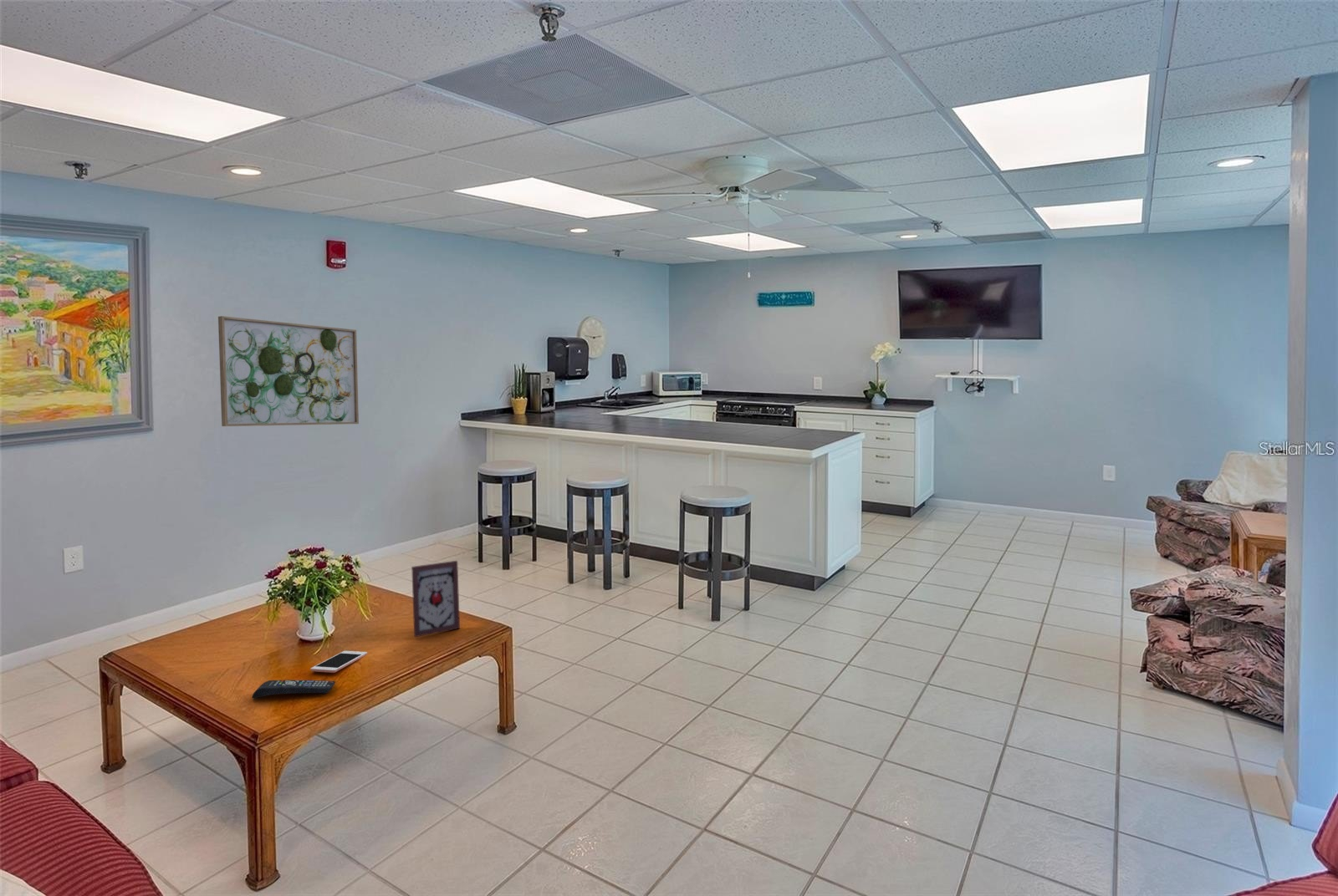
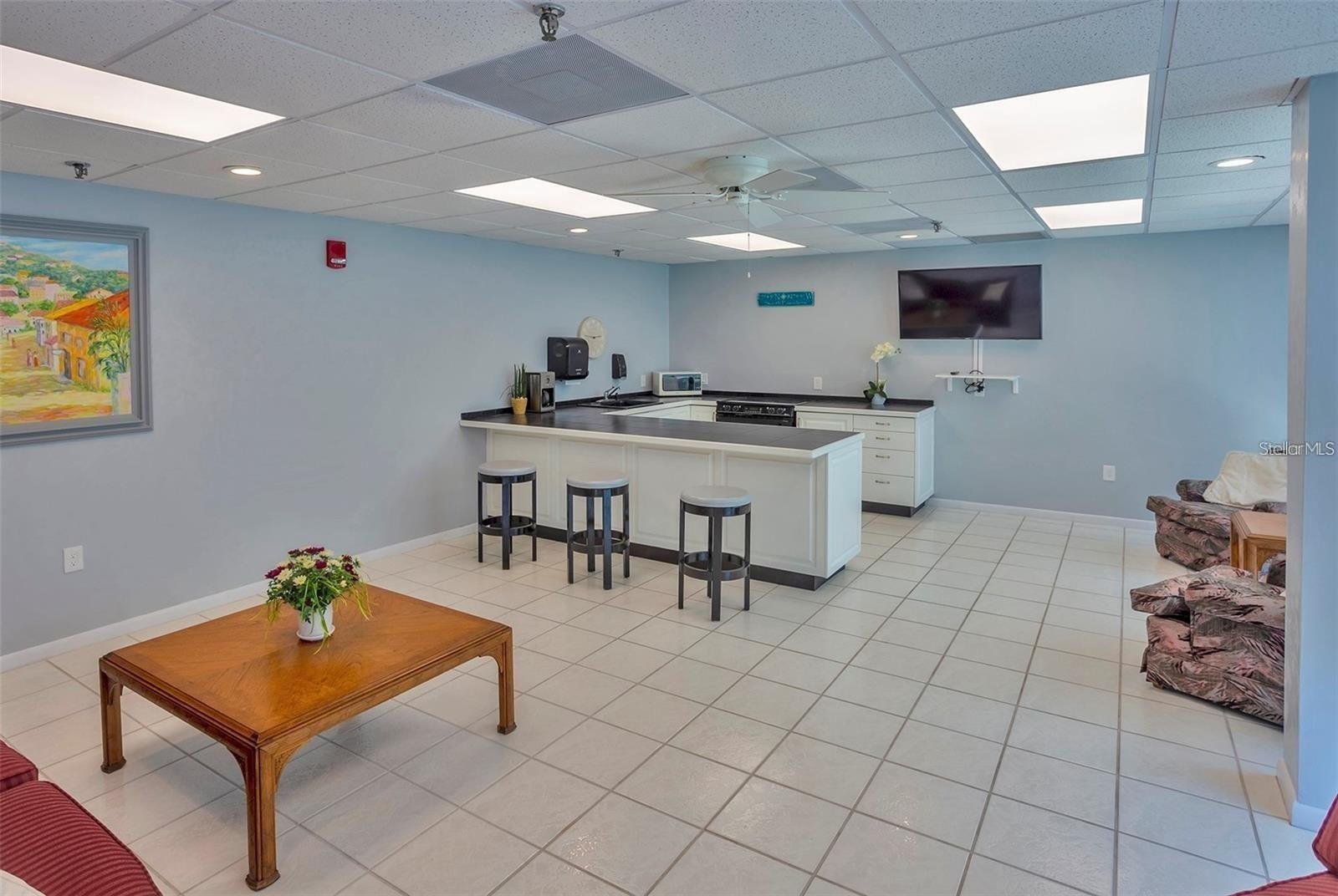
- cell phone (340, 661)
- picture frame (432, 596)
- wall art (294, 374)
- remote control (294, 687)
